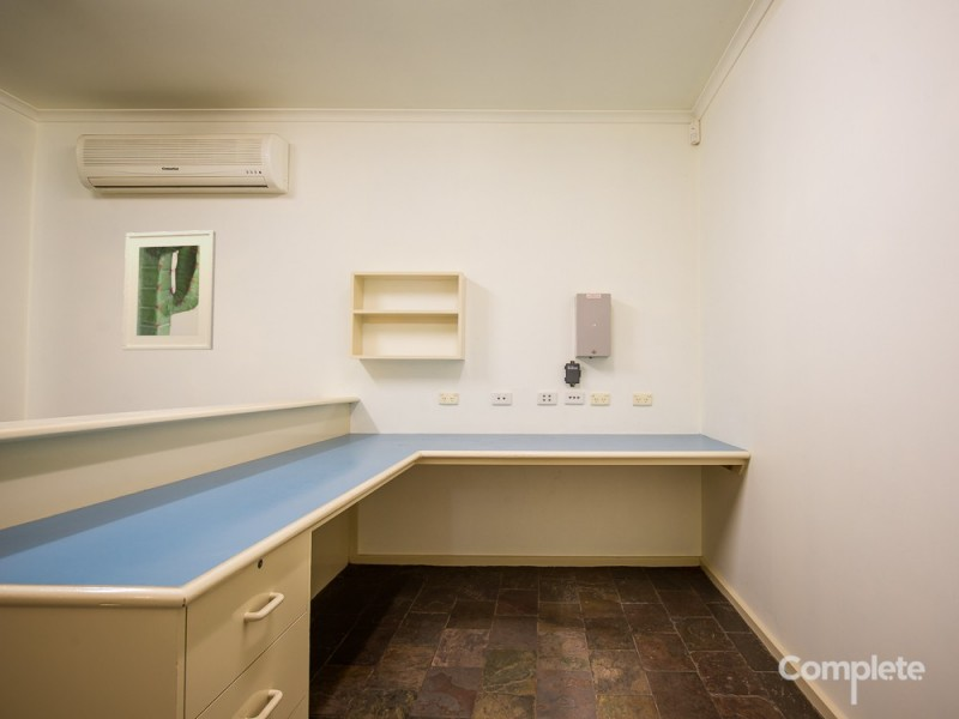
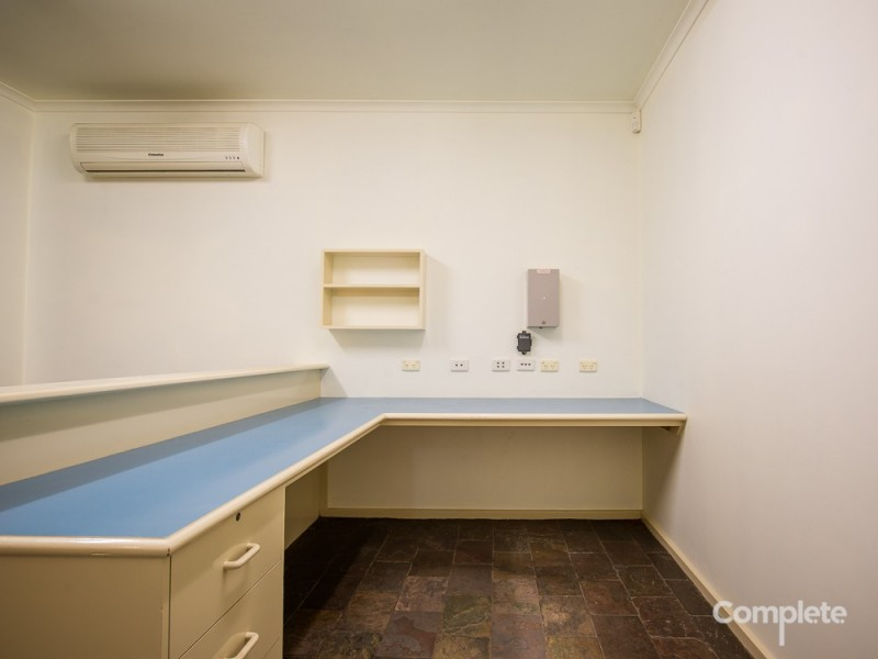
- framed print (168, 290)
